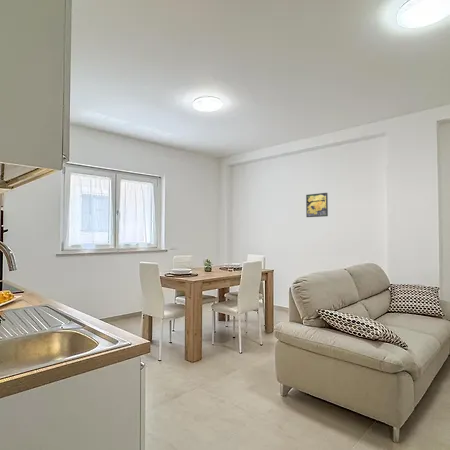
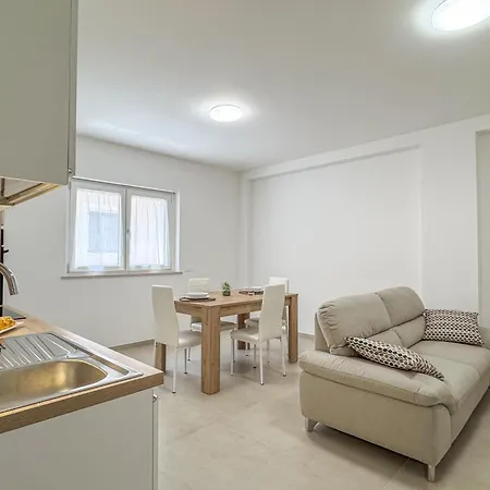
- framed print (316, 205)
